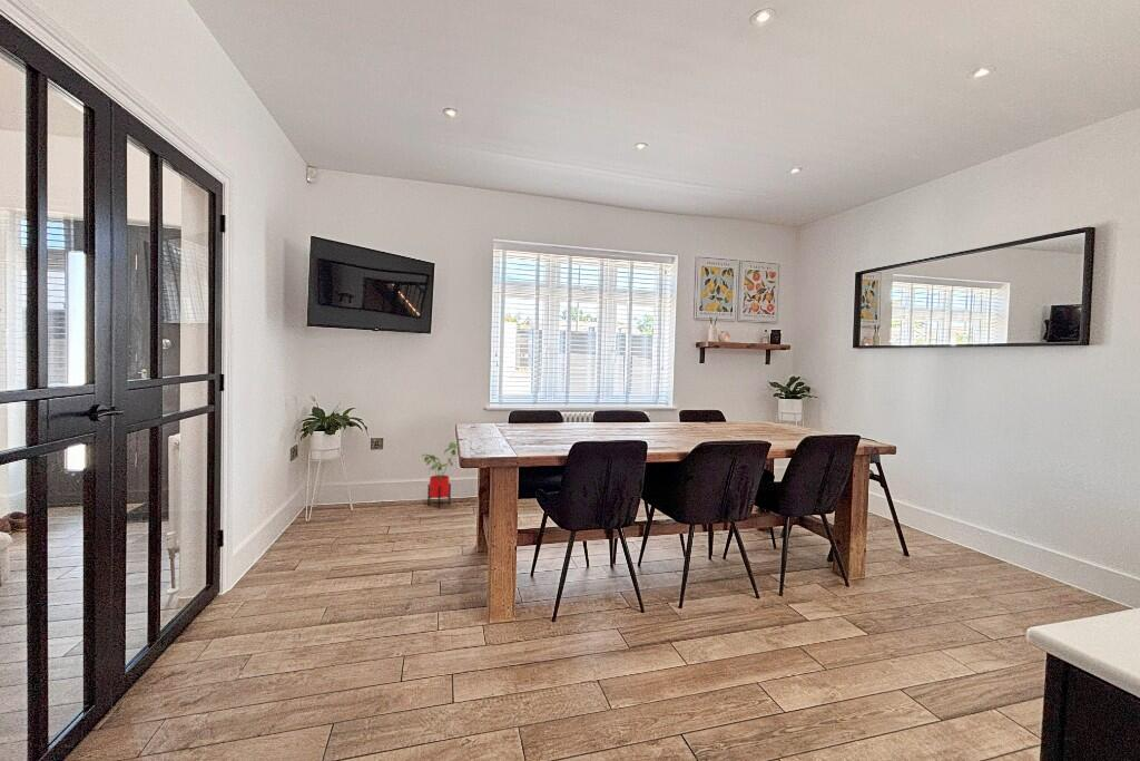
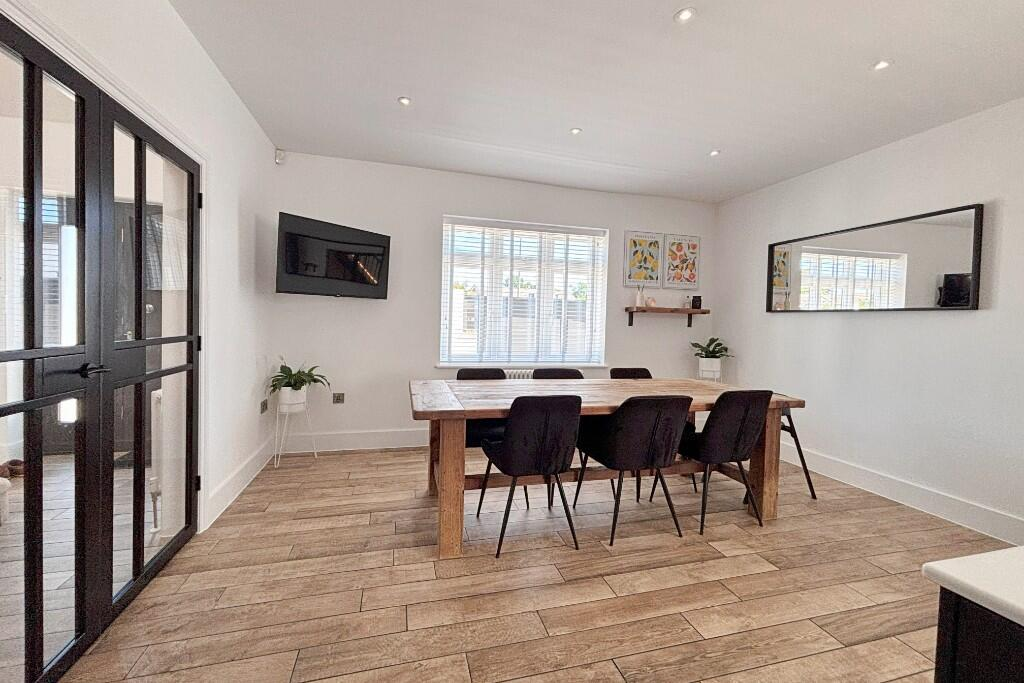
- house plant (442, 474)
